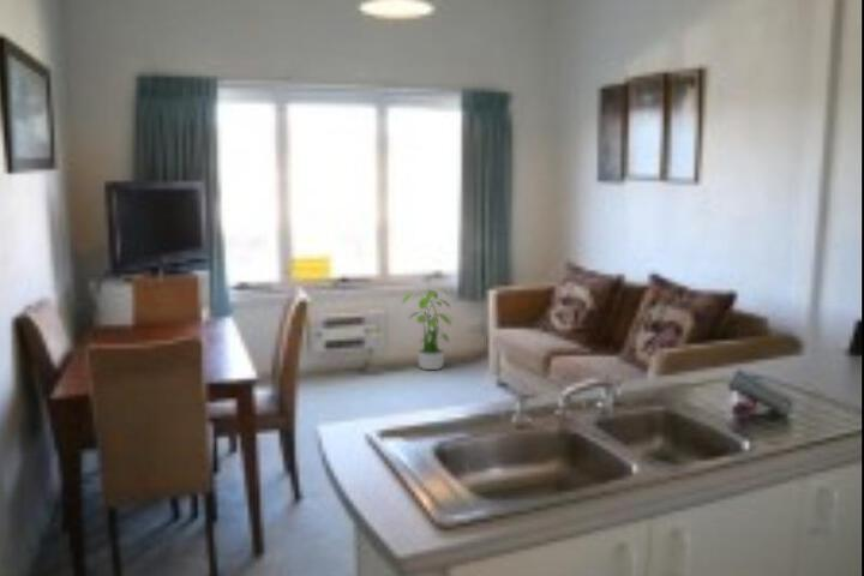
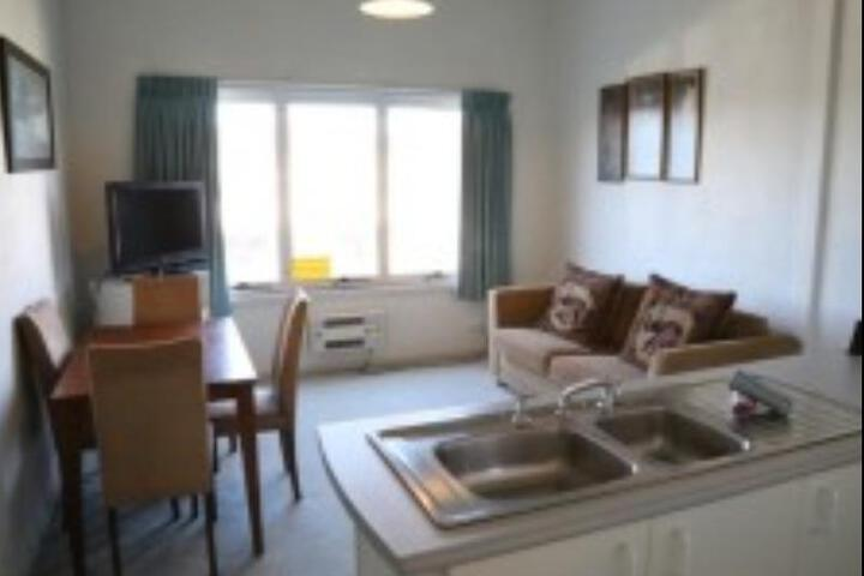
- potted plant (427, 329)
